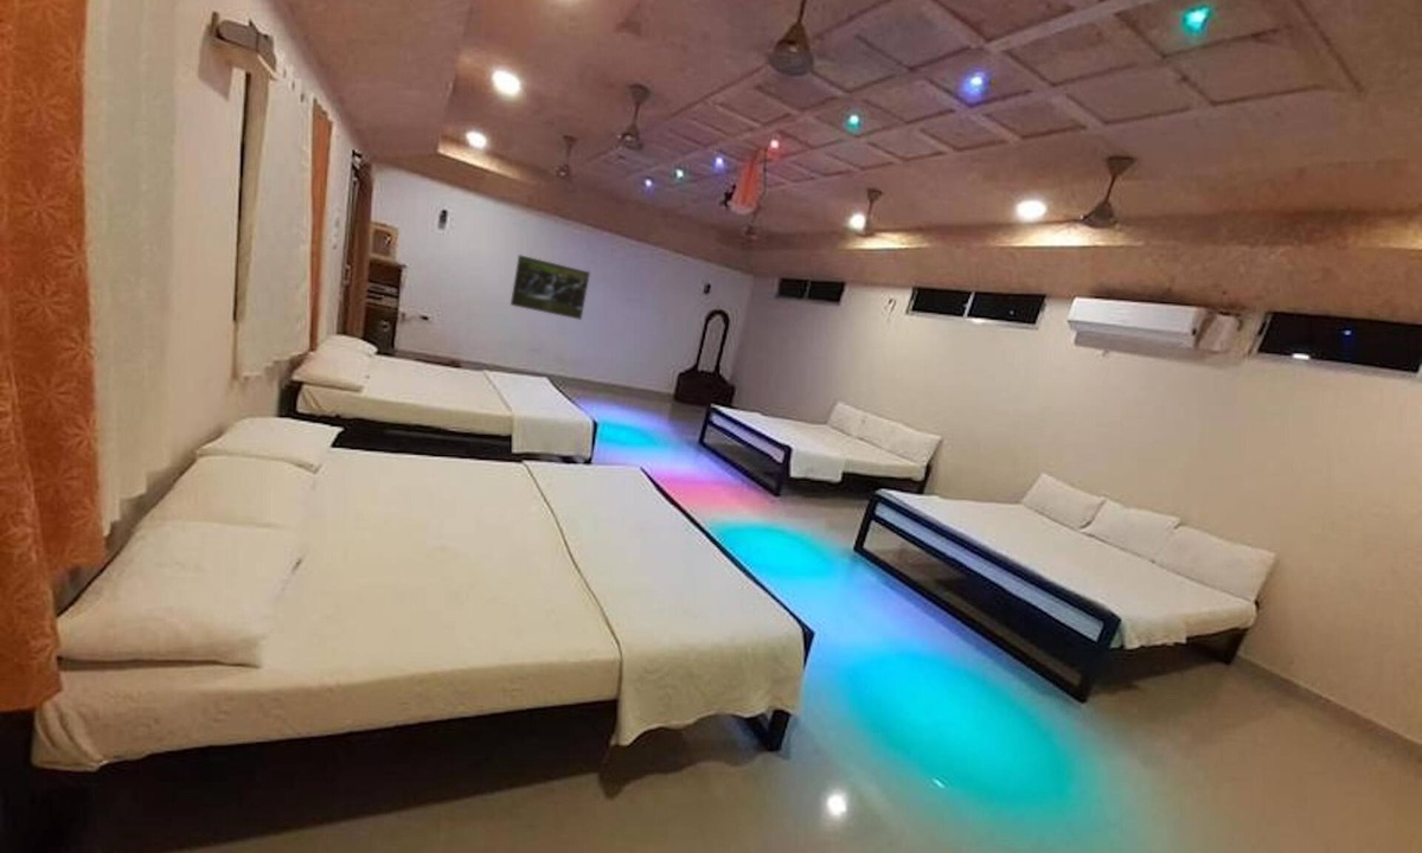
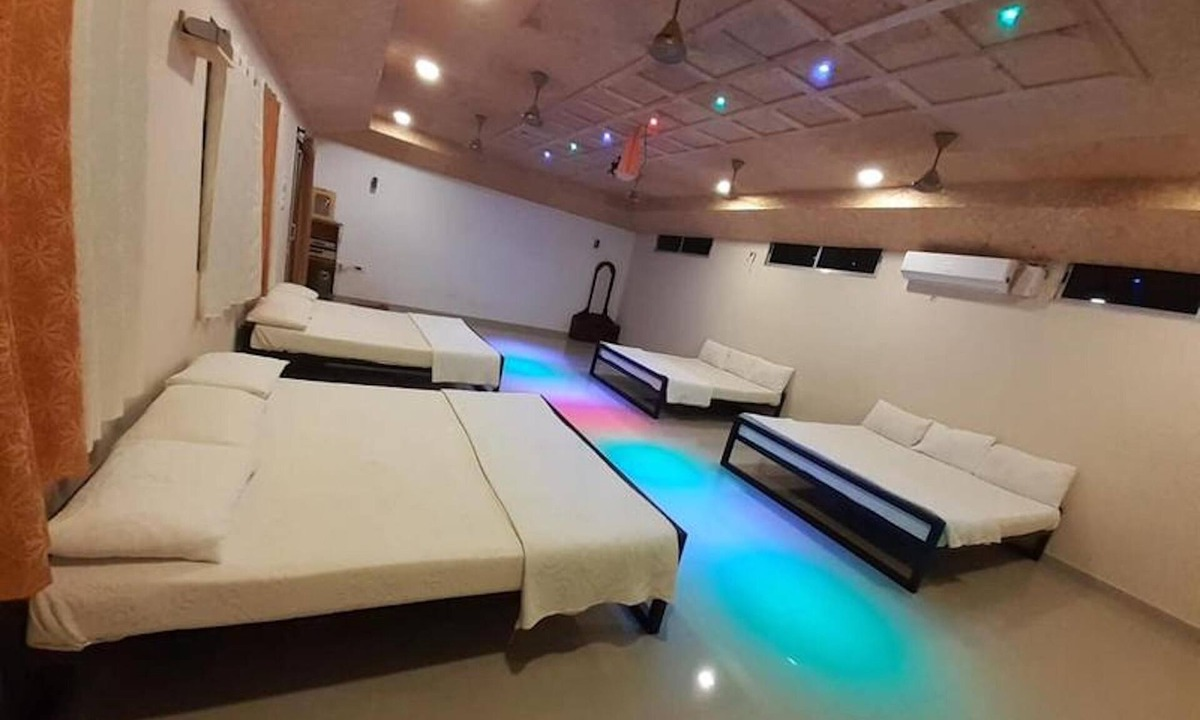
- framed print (551, 288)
